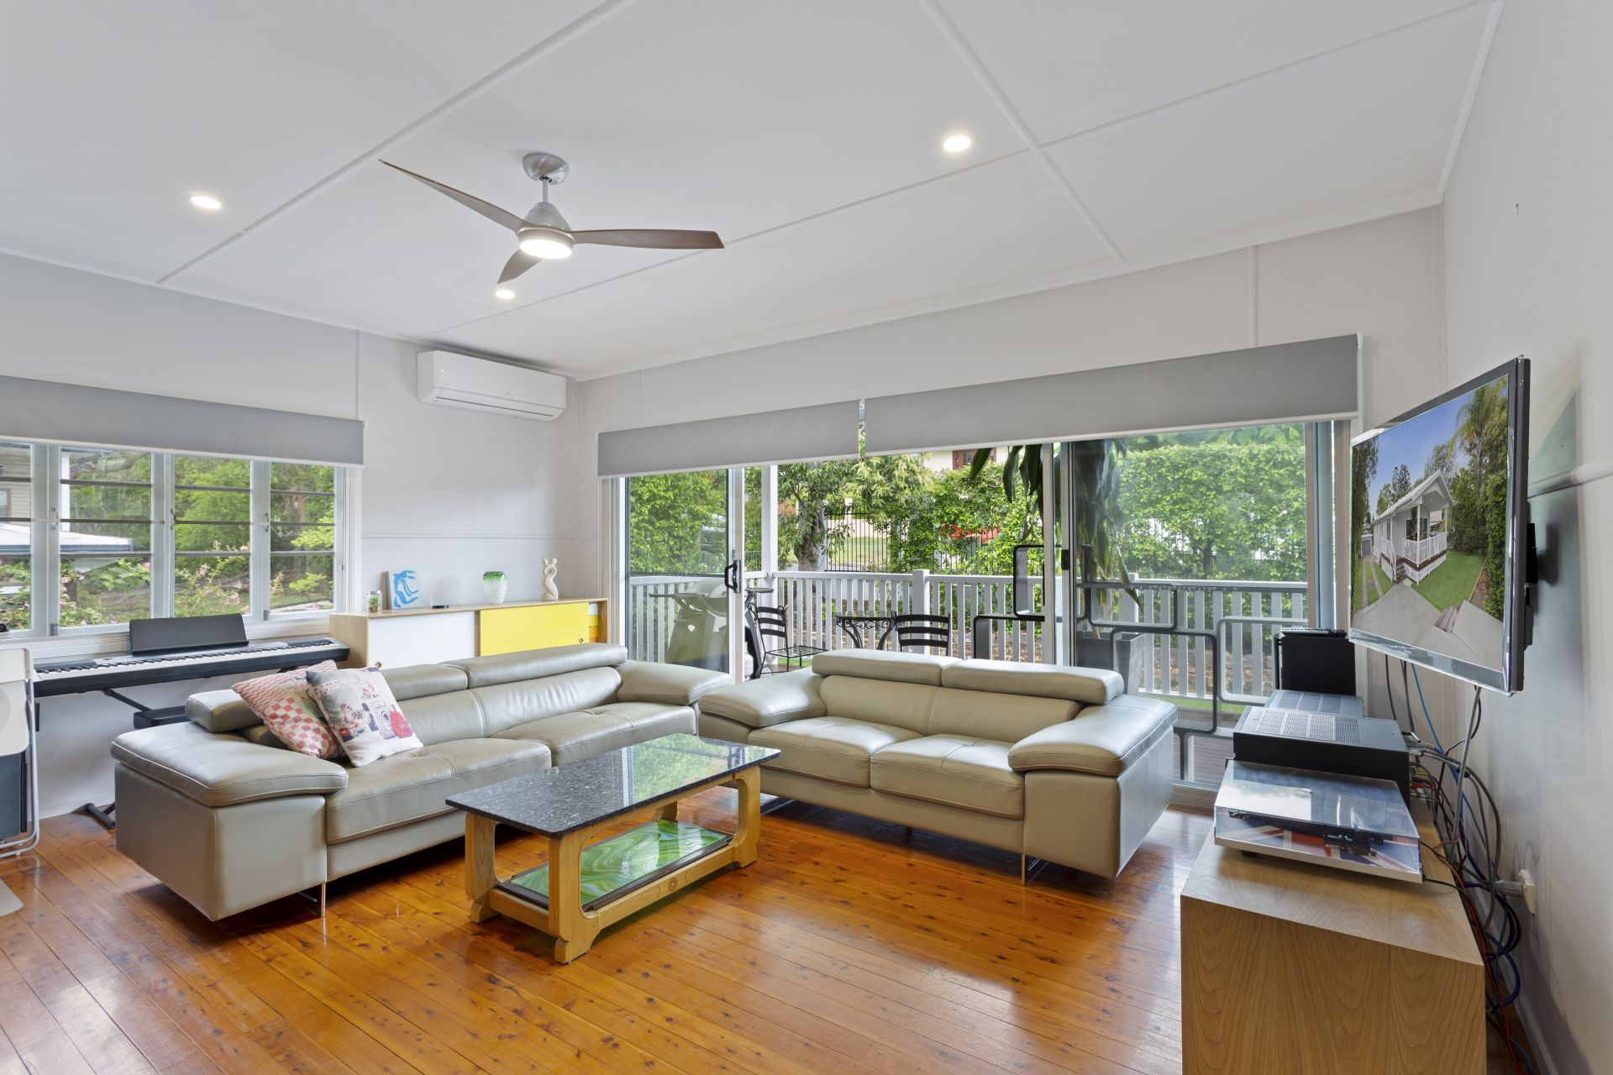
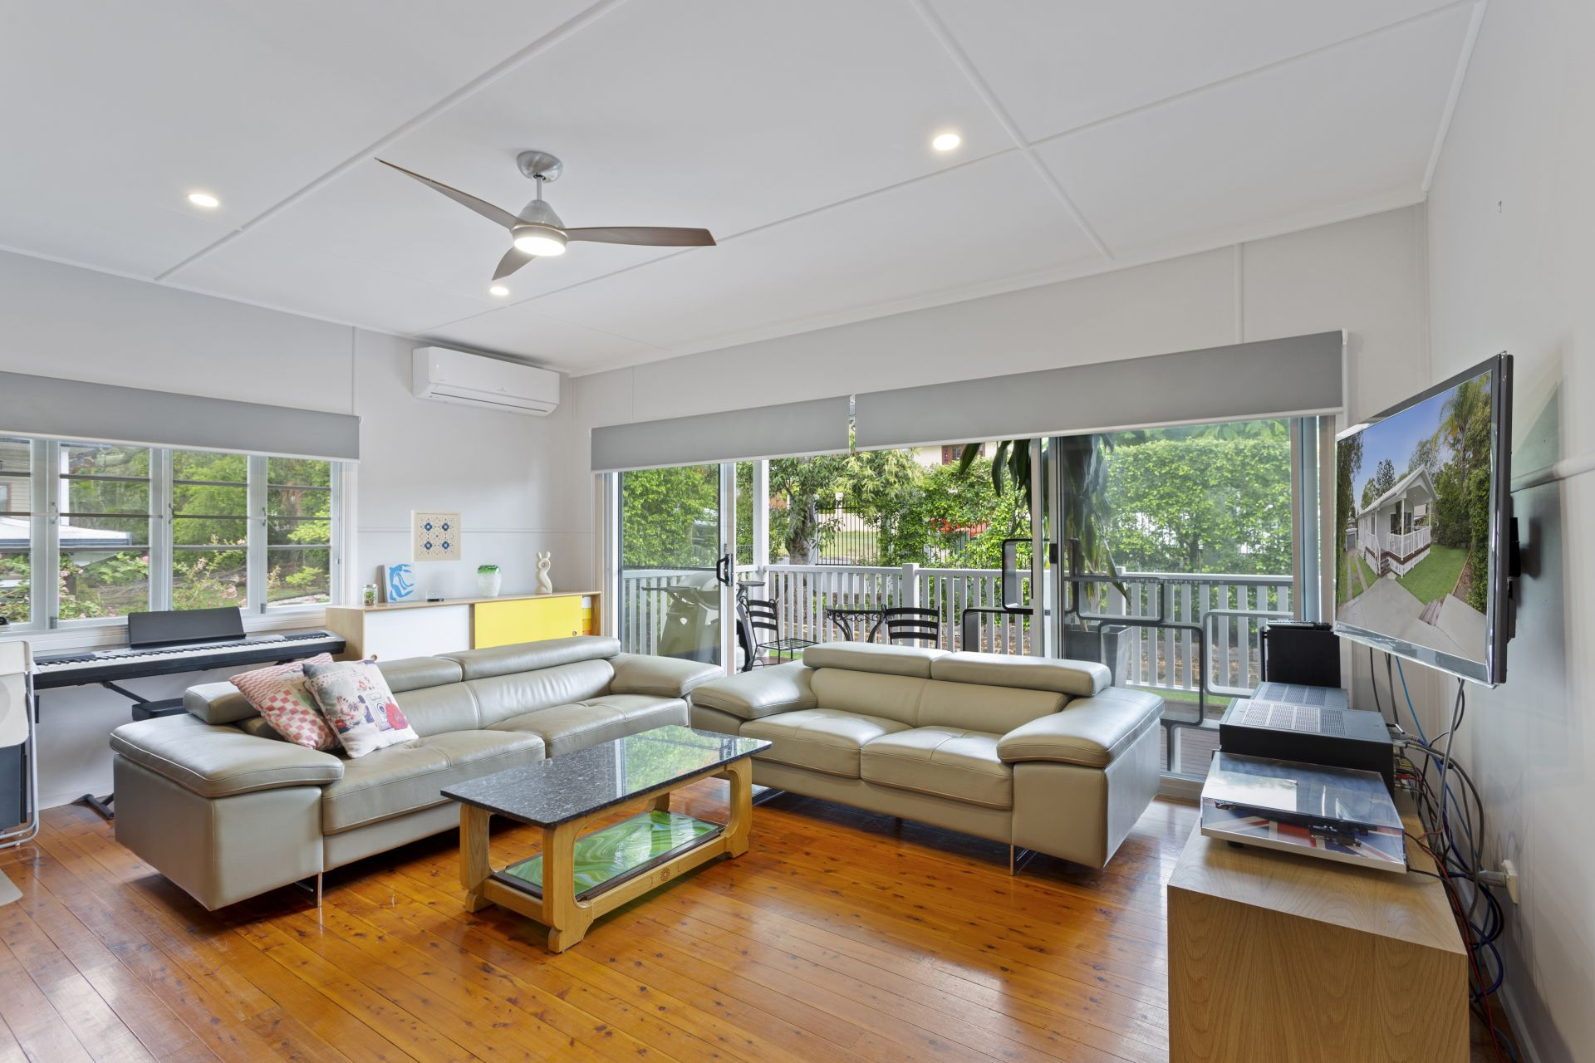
+ wall art (437, 535)
